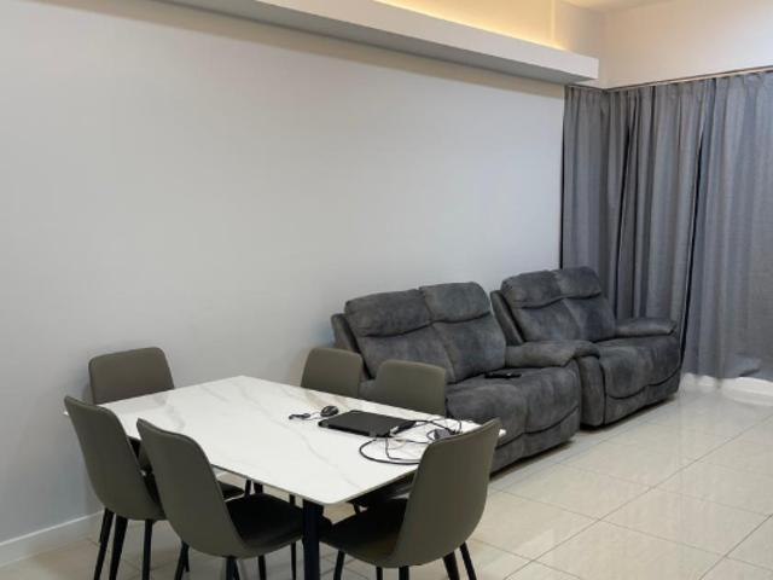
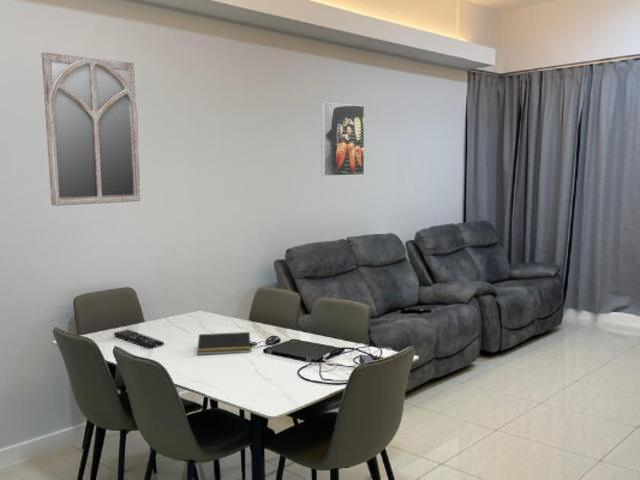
+ notepad (224, 343)
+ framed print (343, 140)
+ remote control (138, 338)
+ home mirror (95, 131)
